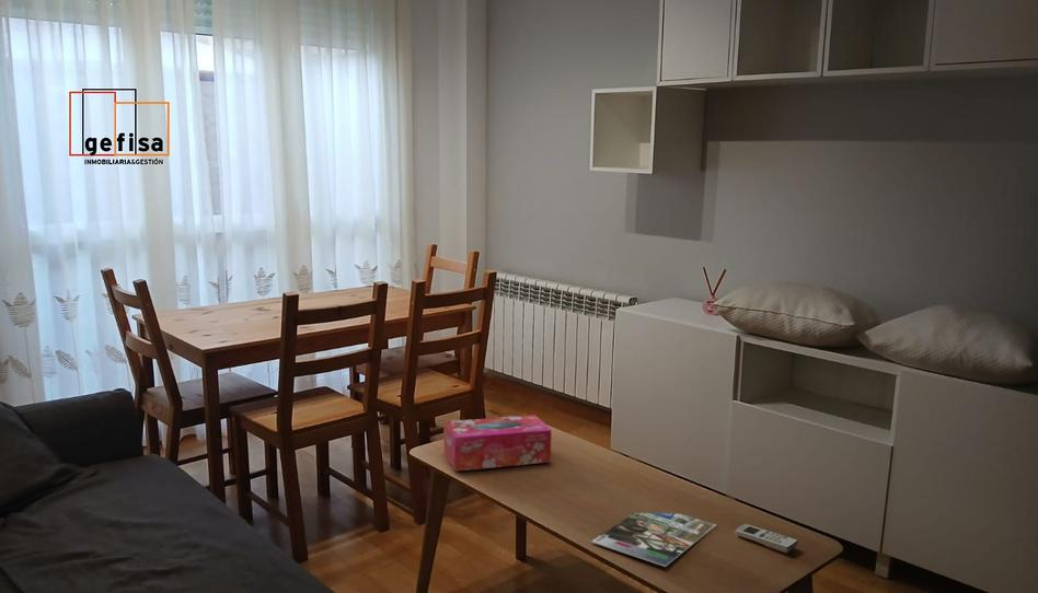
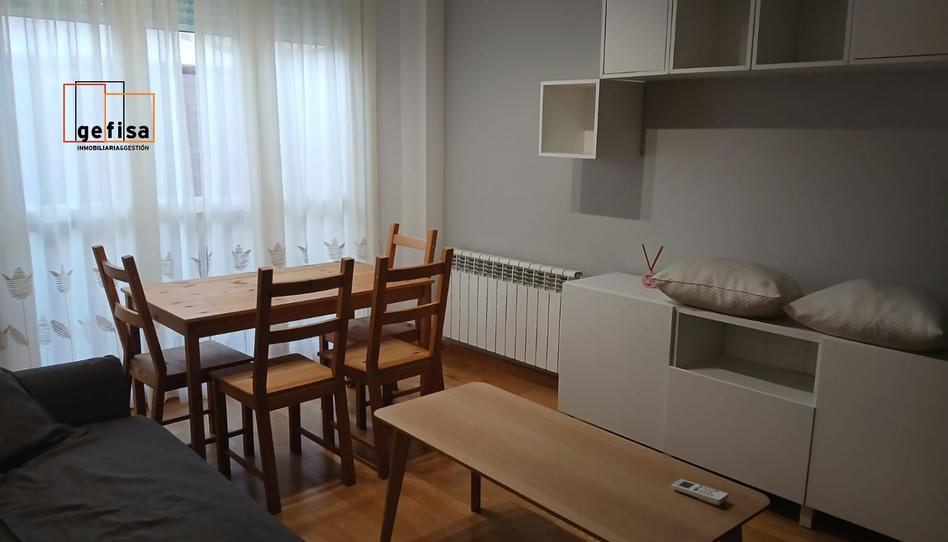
- magazine (655, 533)
- tissue box (496, 441)
